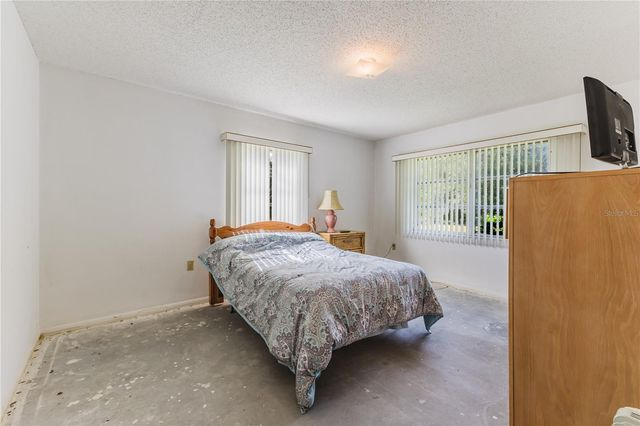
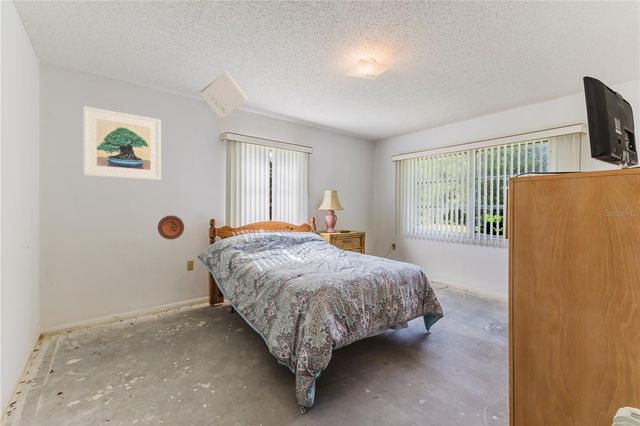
+ decorative plate (171, 227)
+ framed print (124, 145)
+ toilet paper roll (223, 95)
